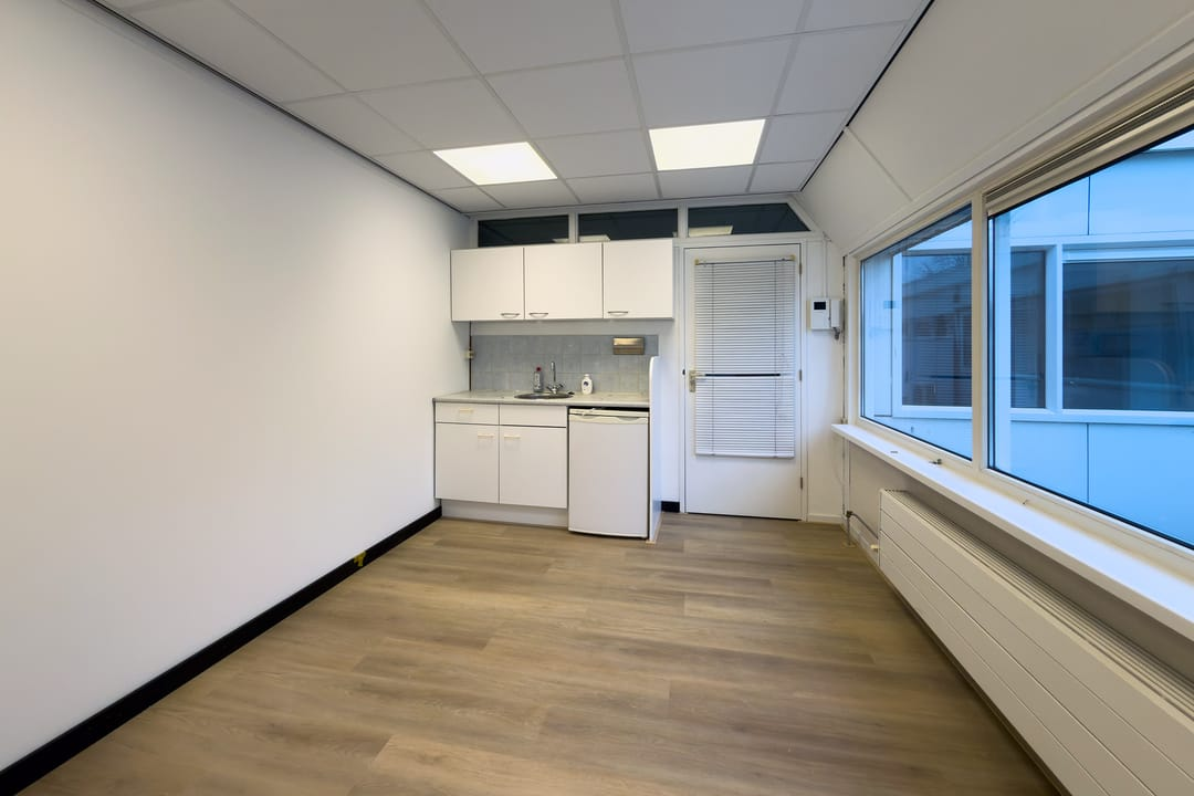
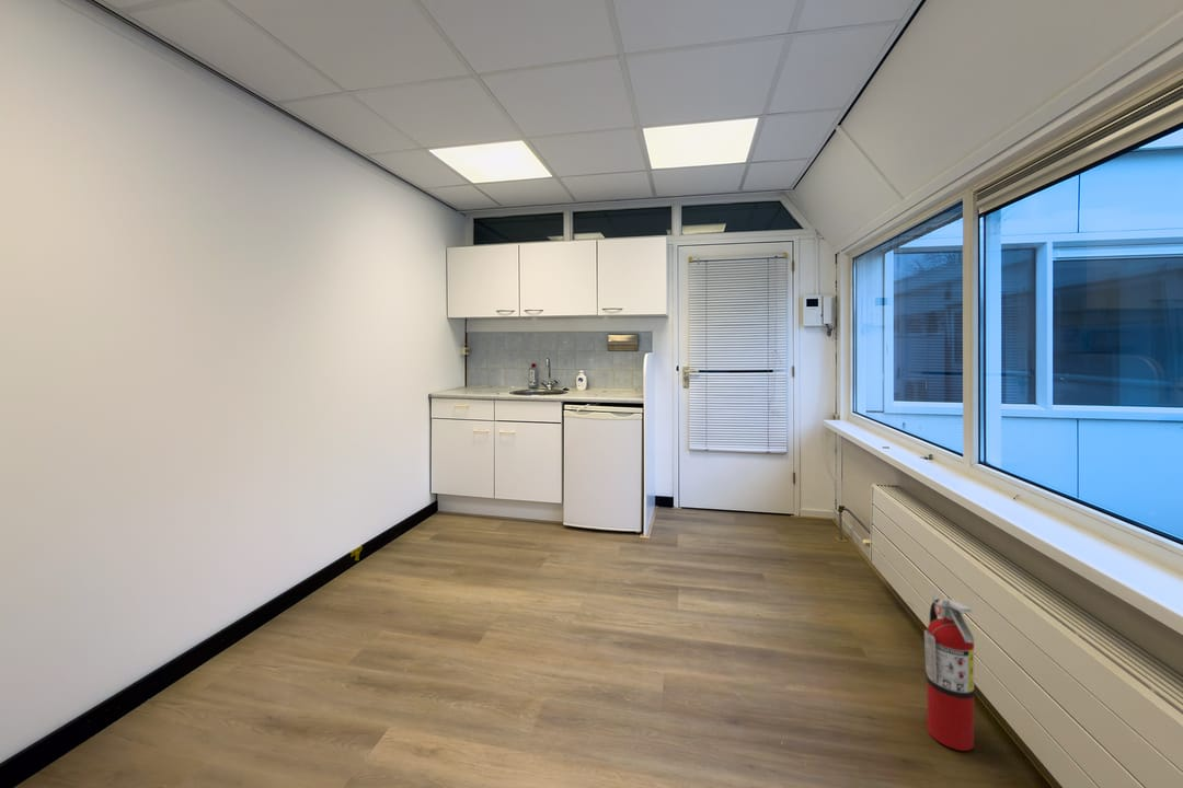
+ fire extinguisher (949, 662)
